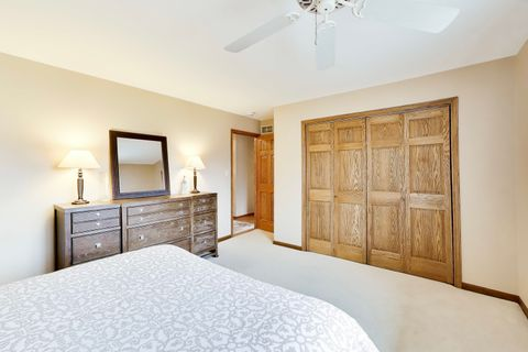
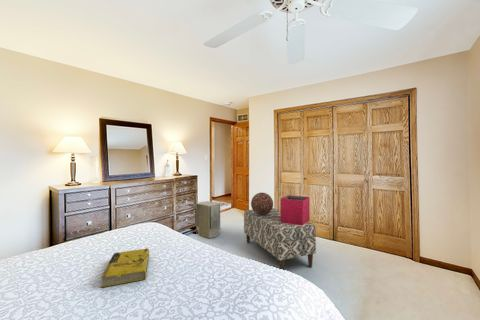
+ storage bin (295, 209)
+ book (128, 264)
+ air purifier (208, 218)
+ decorative sphere (262, 203)
+ bench (275, 234)
